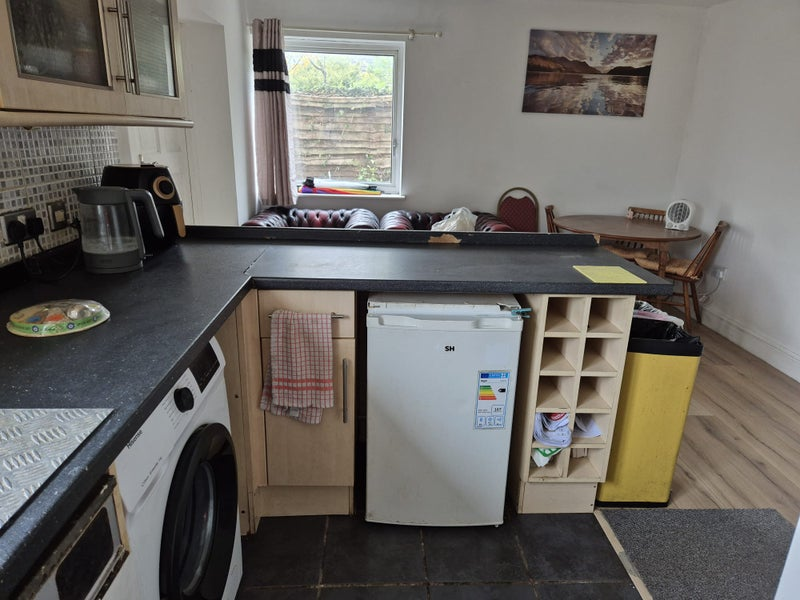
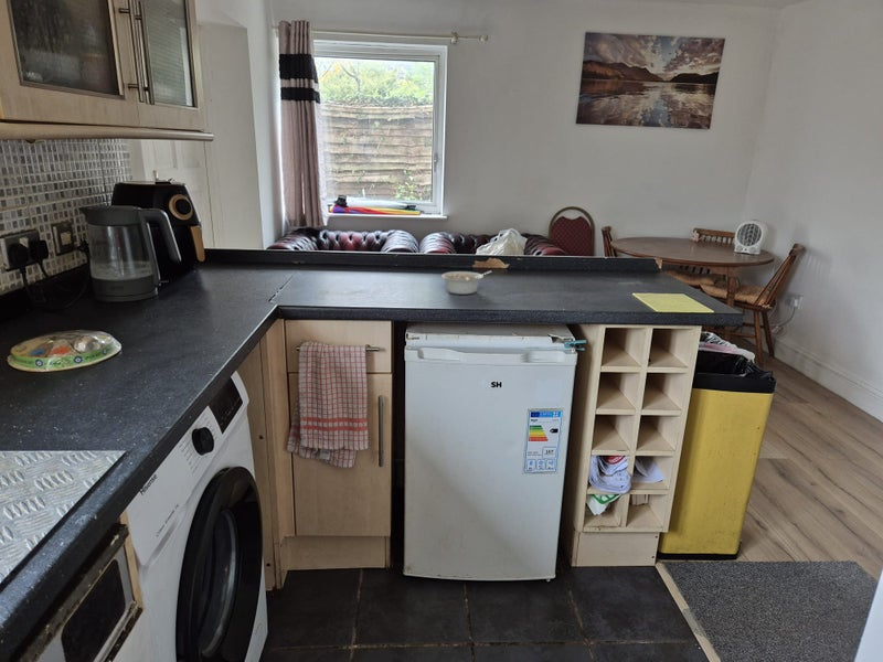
+ legume (462, 281)
